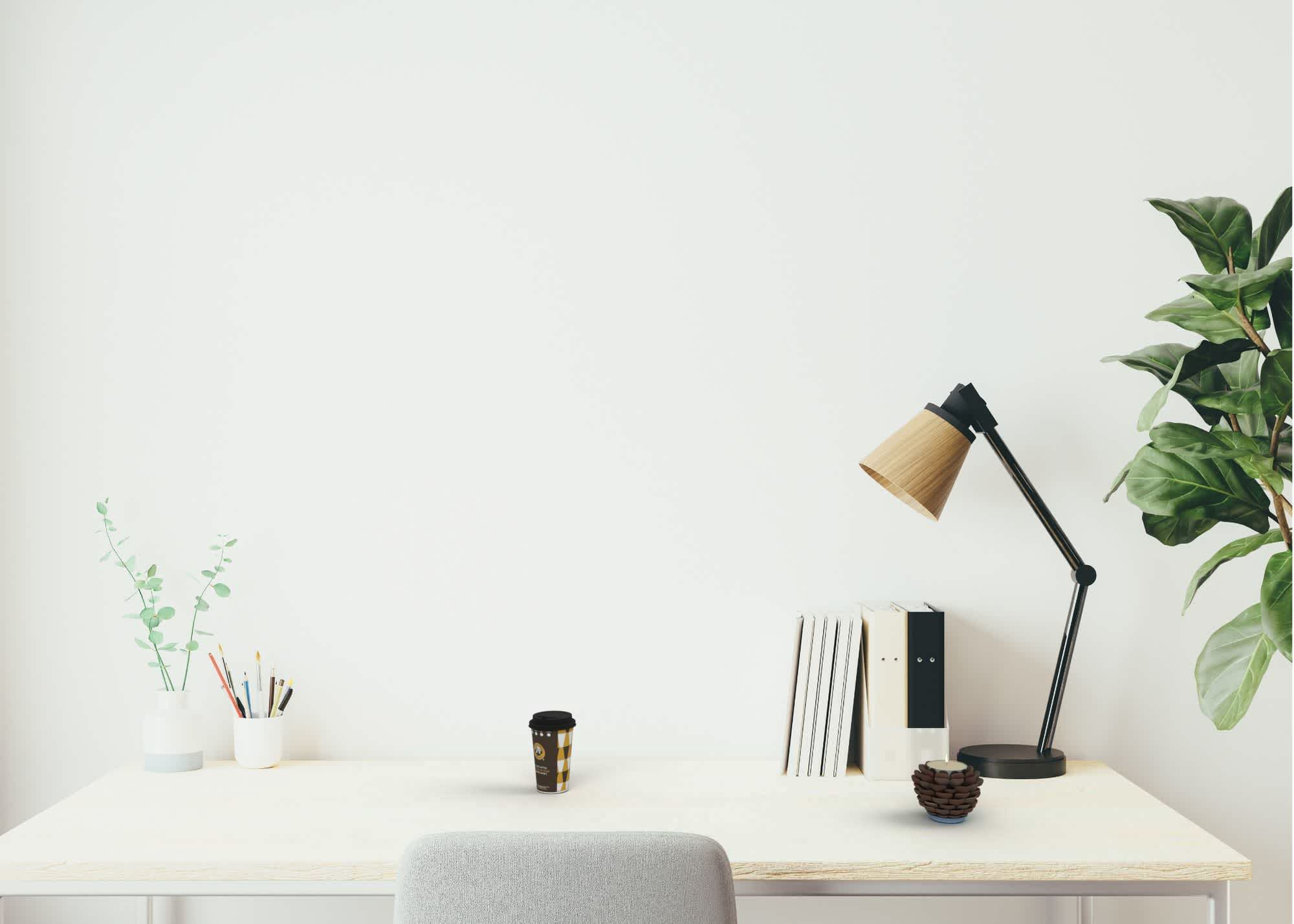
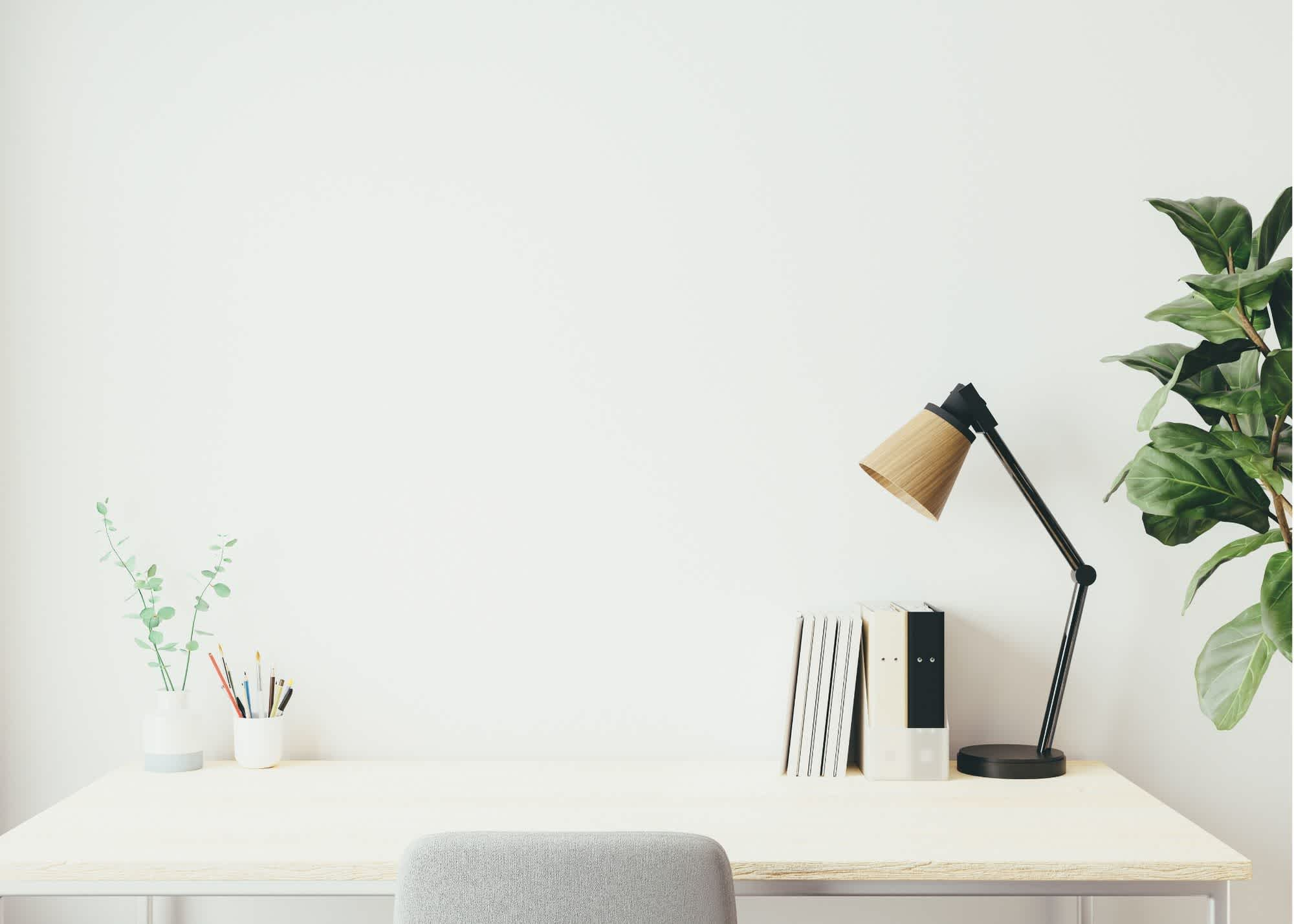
- candle (947, 786)
- coffee cup (553, 752)
